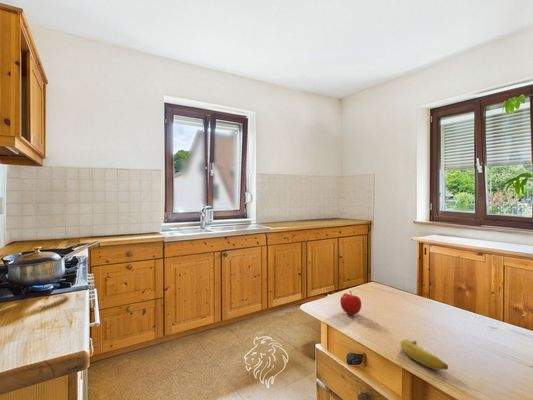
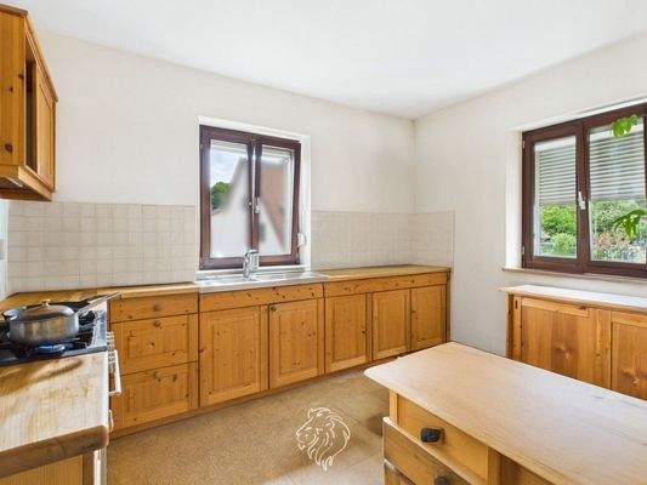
- banana (423, 351)
- fruit (350, 302)
